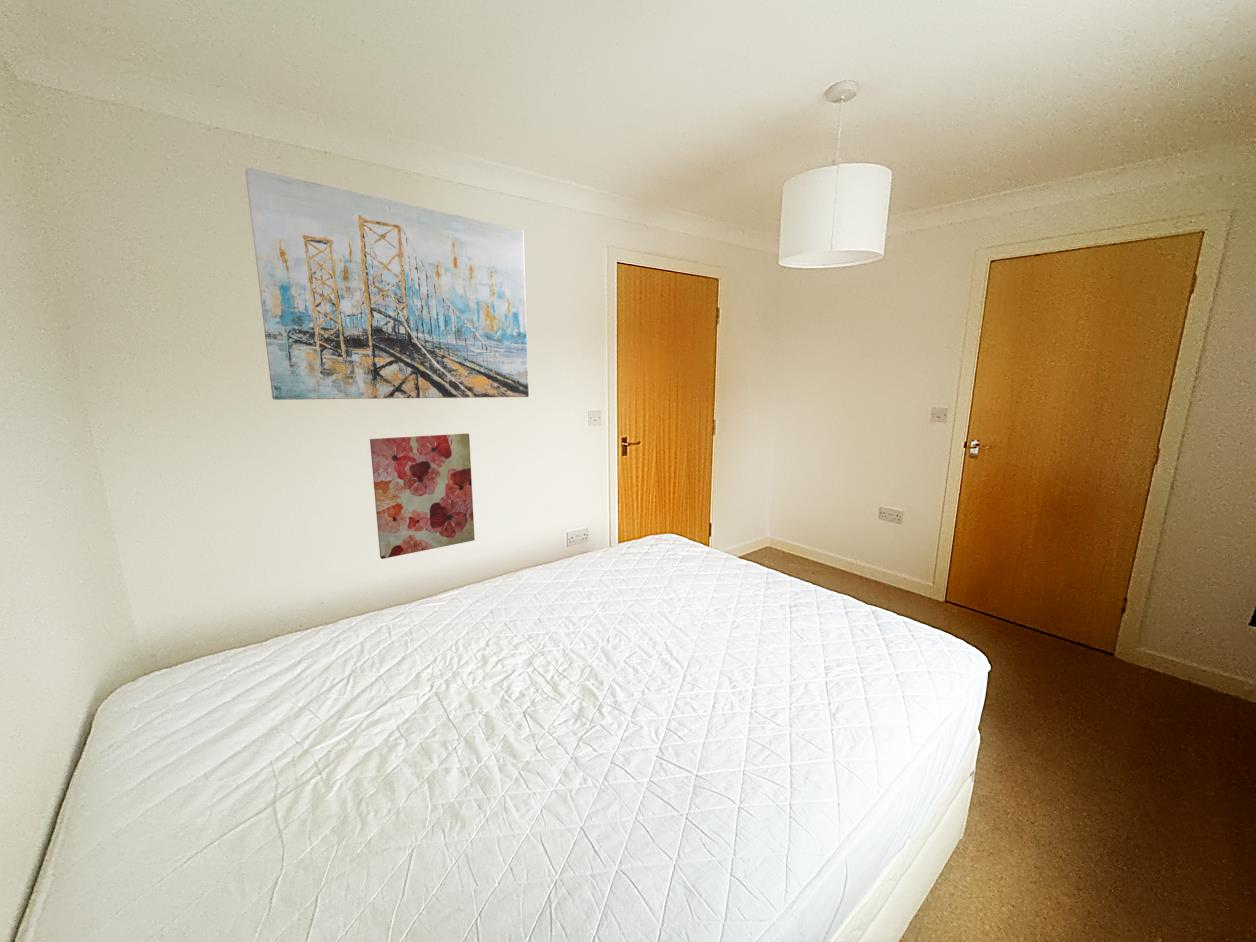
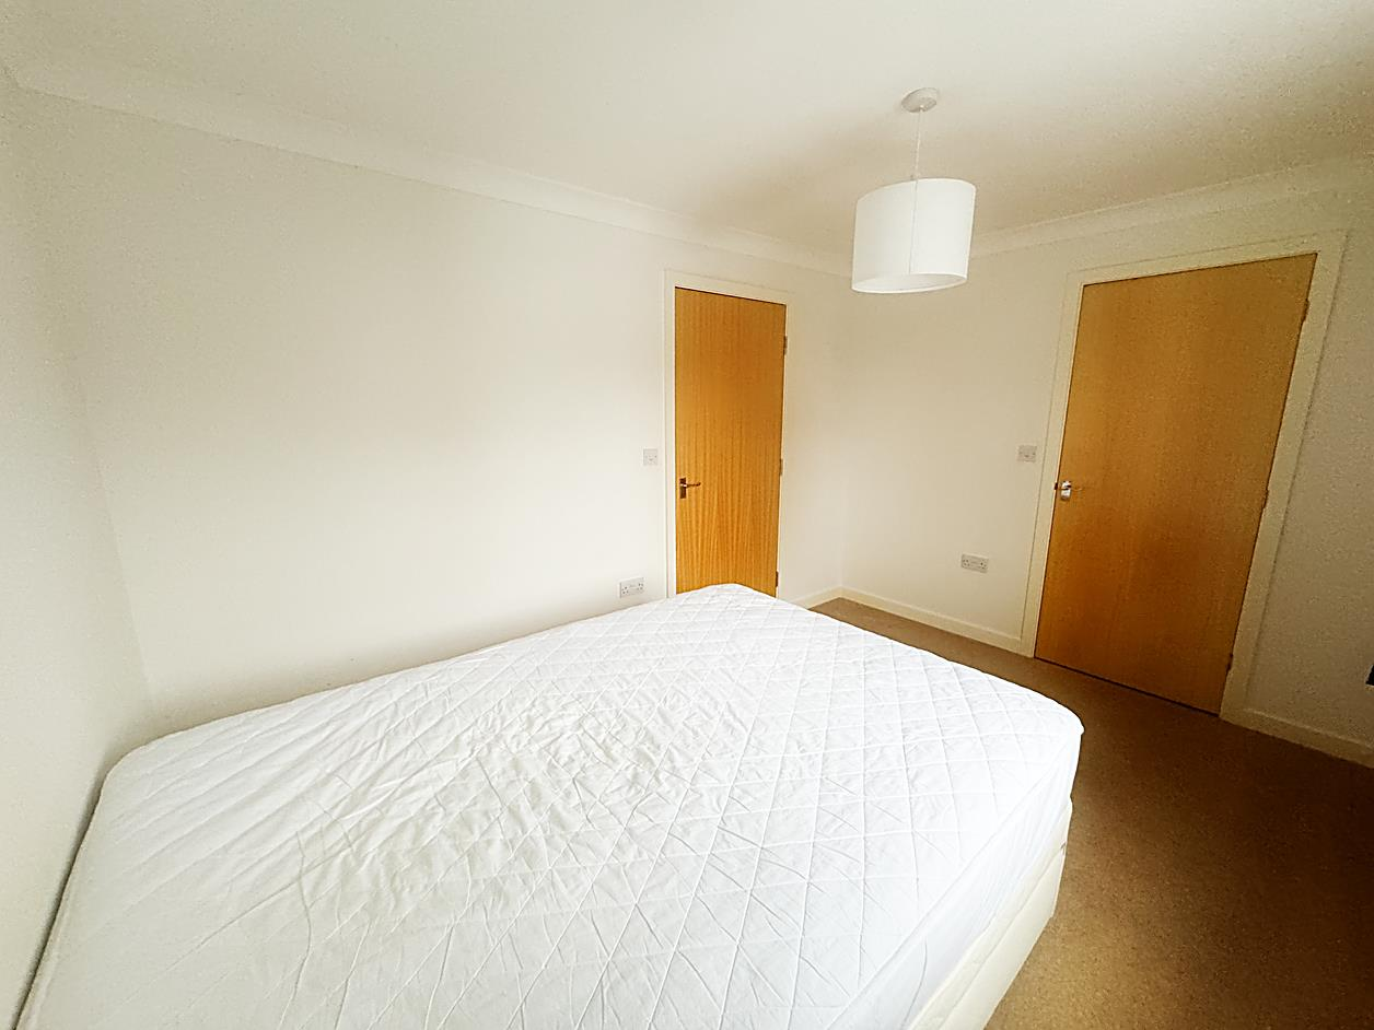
- wall art (426, 493)
- wall art (413, 304)
